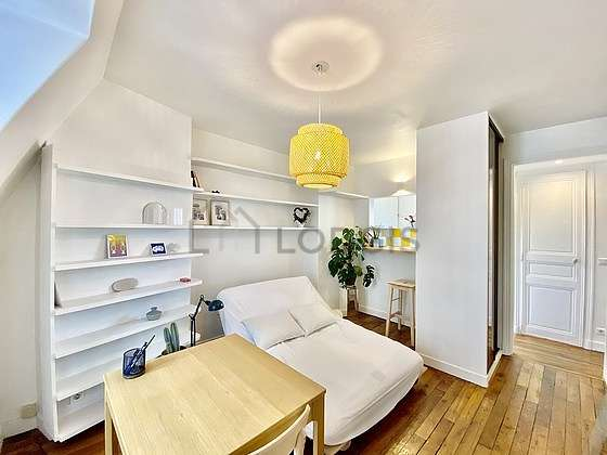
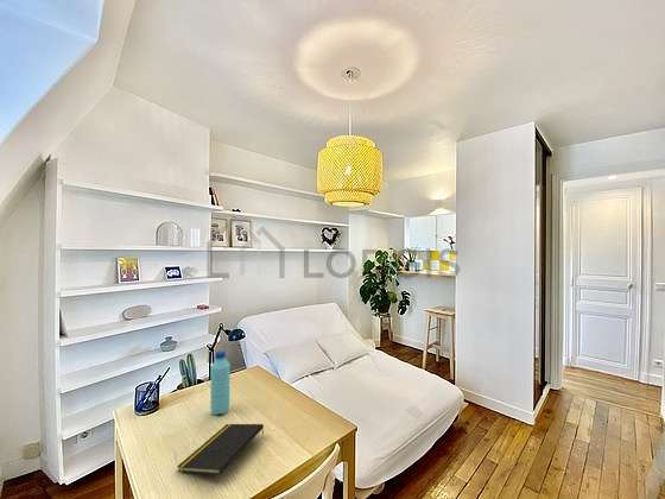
+ water bottle (220, 381)
+ notepad (223, 446)
